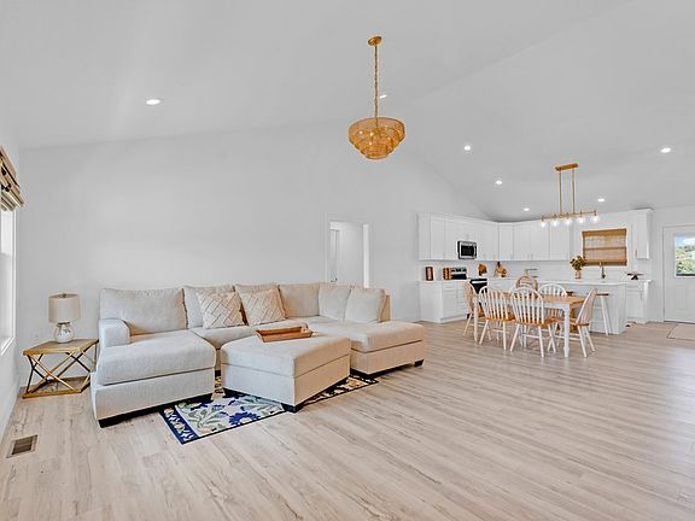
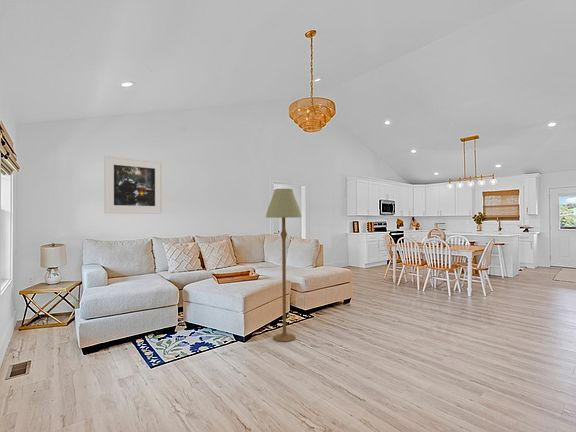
+ floor lamp (283, 263)
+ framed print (135, 186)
